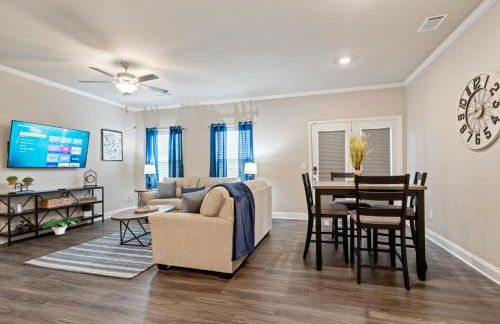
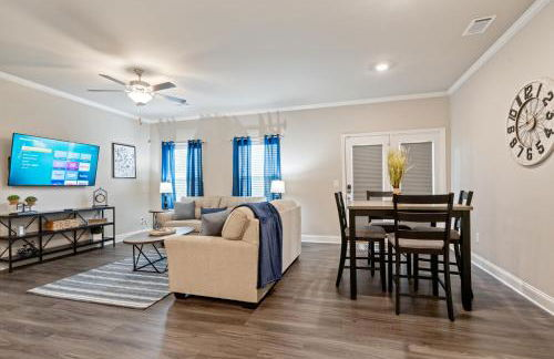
- potted plant (59, 227)
